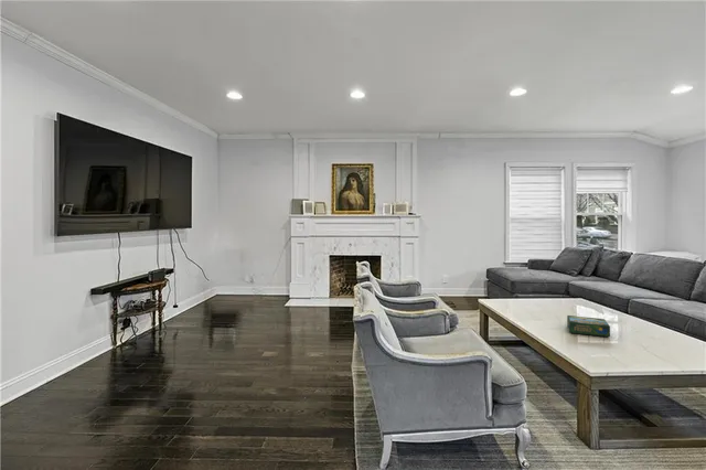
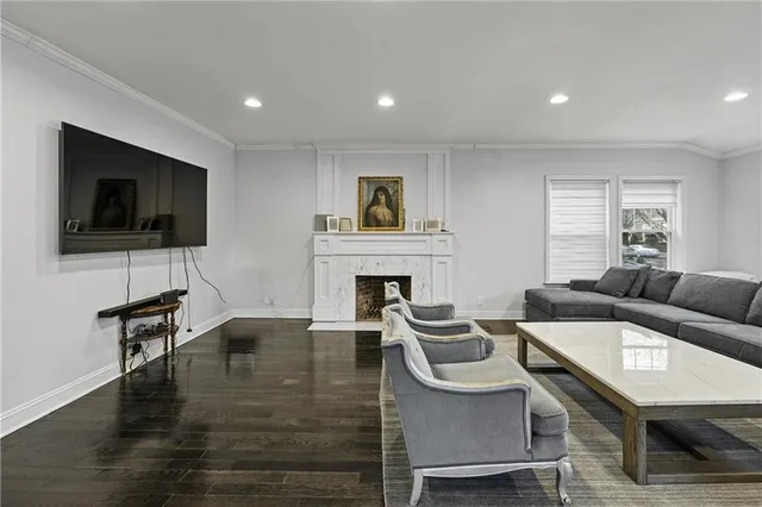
- board game (587, 325)
